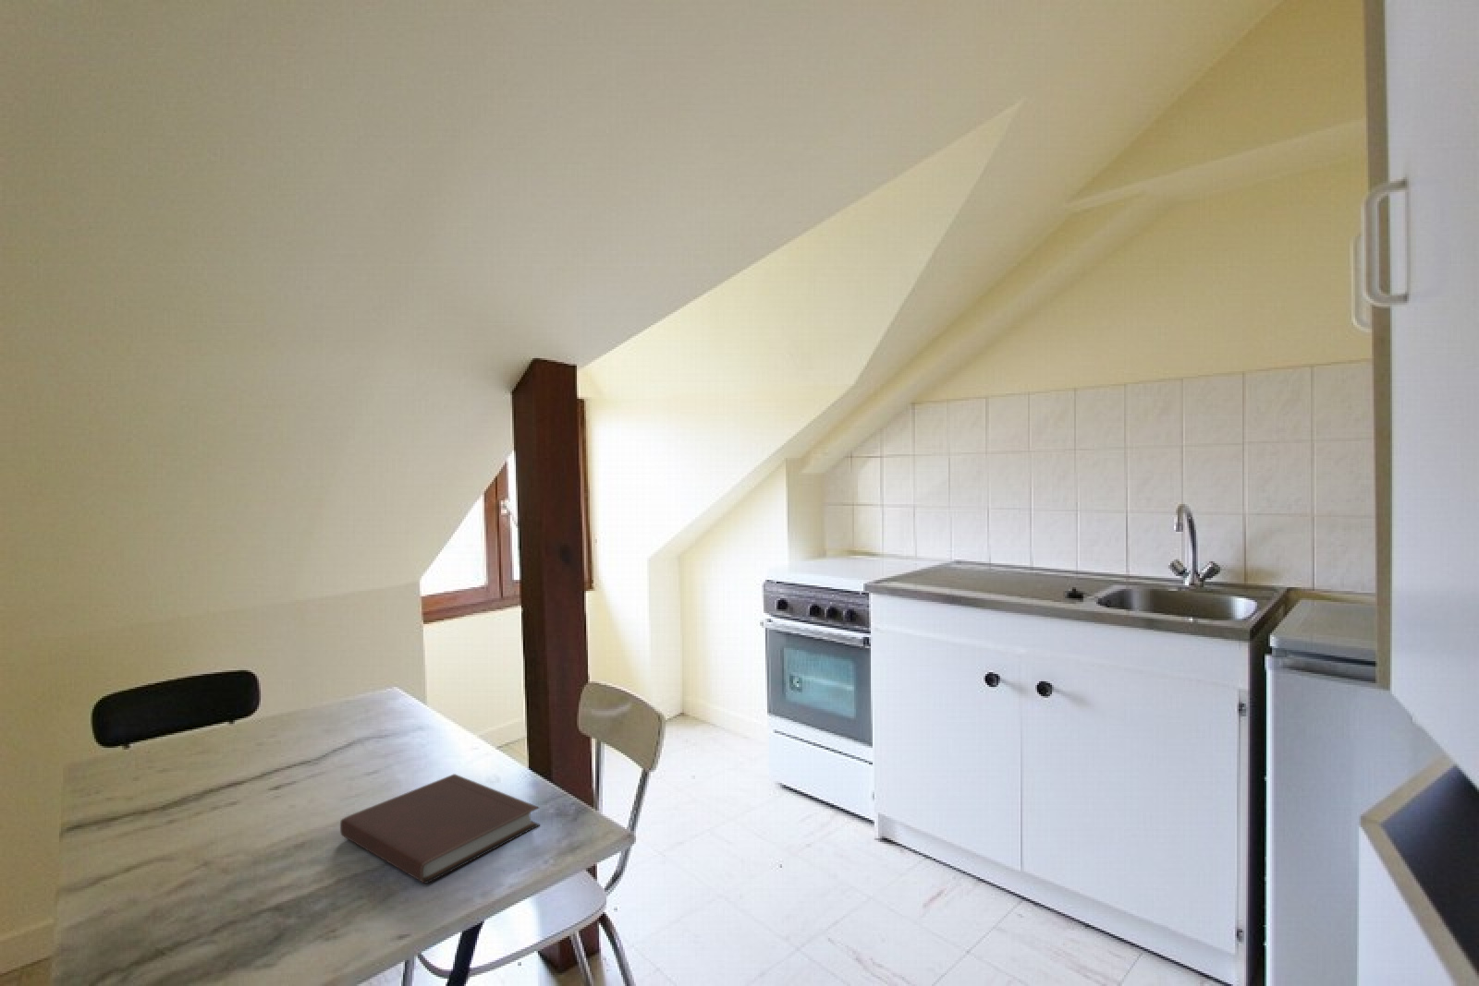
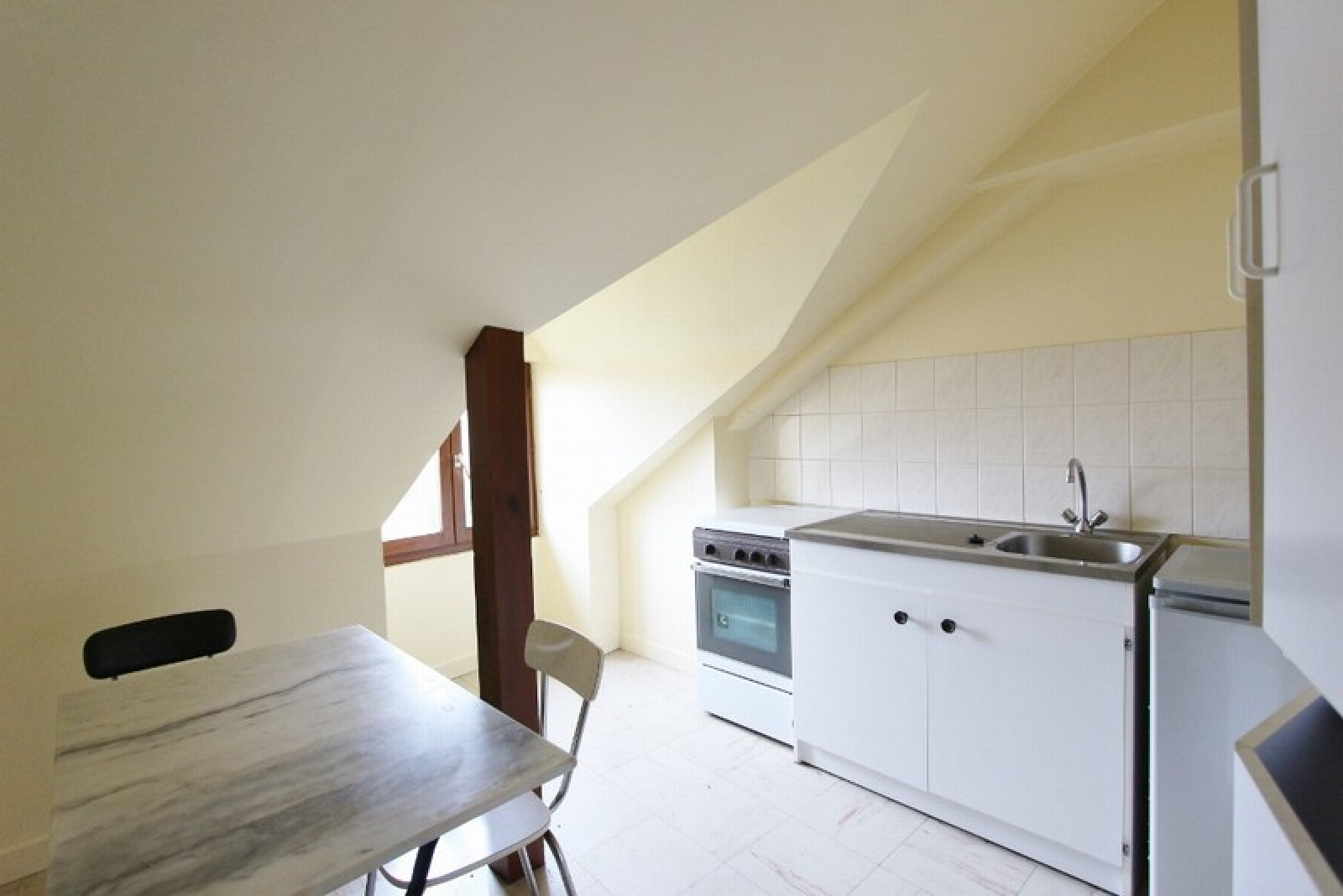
- notebook (441, 822)
